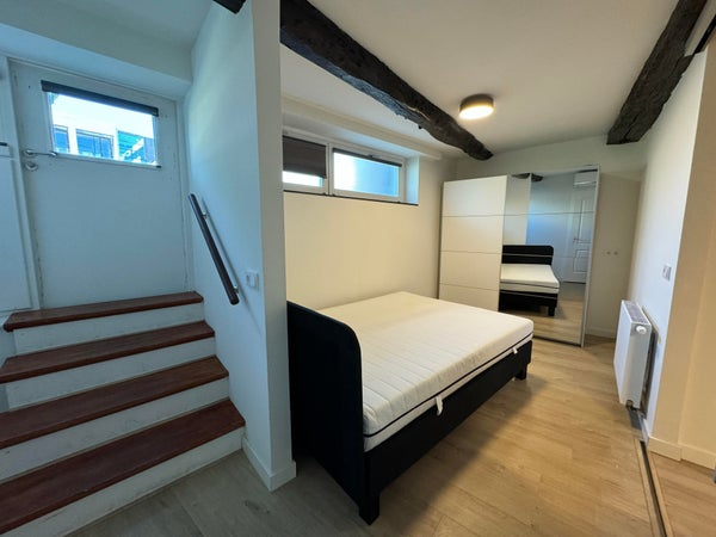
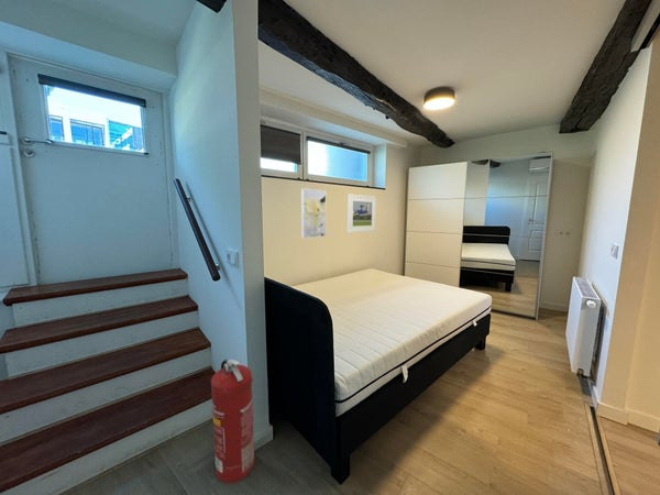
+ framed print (314, 213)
+ fire extinguisher (232, 408)
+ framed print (362, 213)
